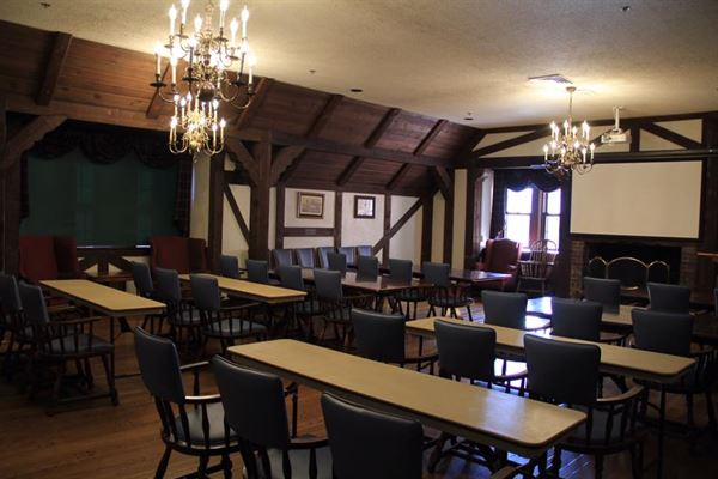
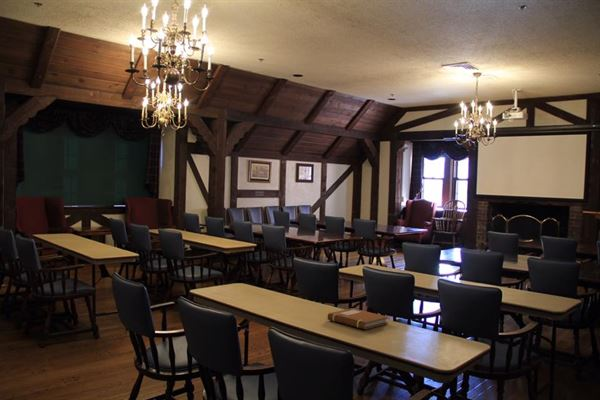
+ notebook (356, 318)
